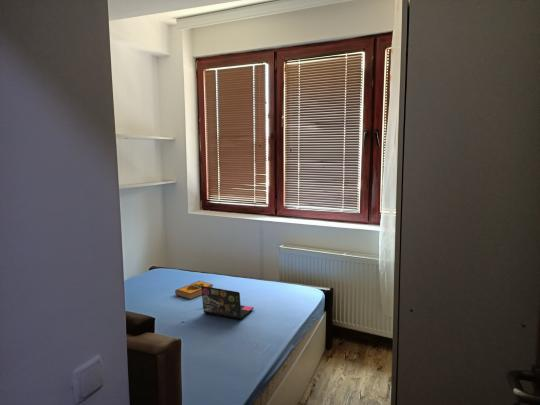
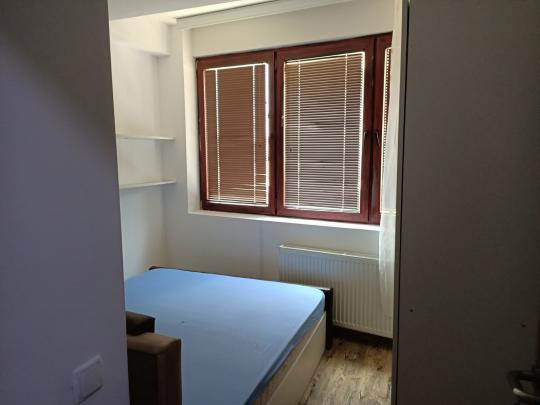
- laptop (228, 298)
- hardback book (194, 289)
